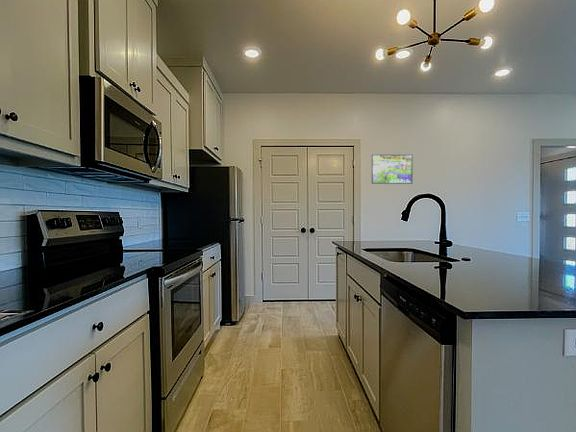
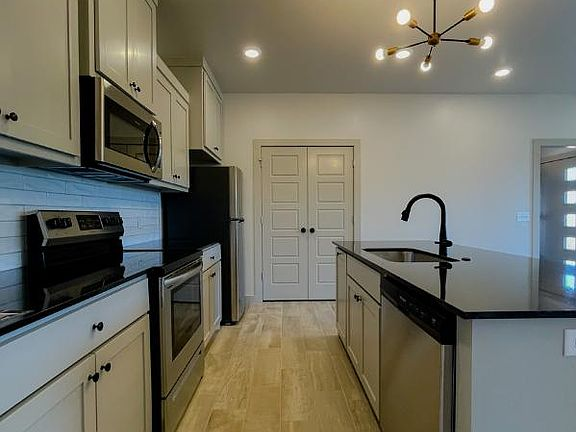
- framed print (392, 169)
